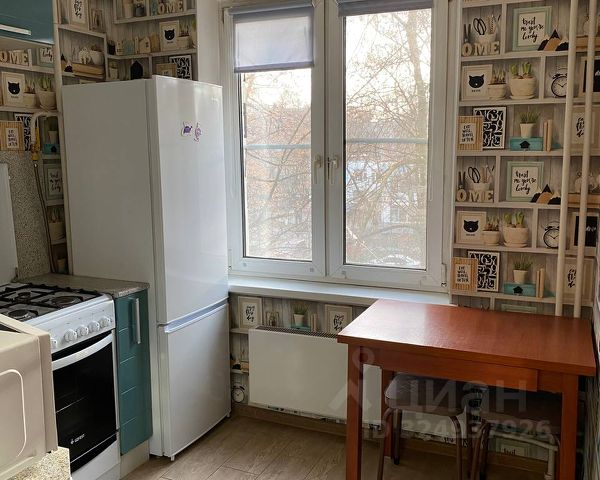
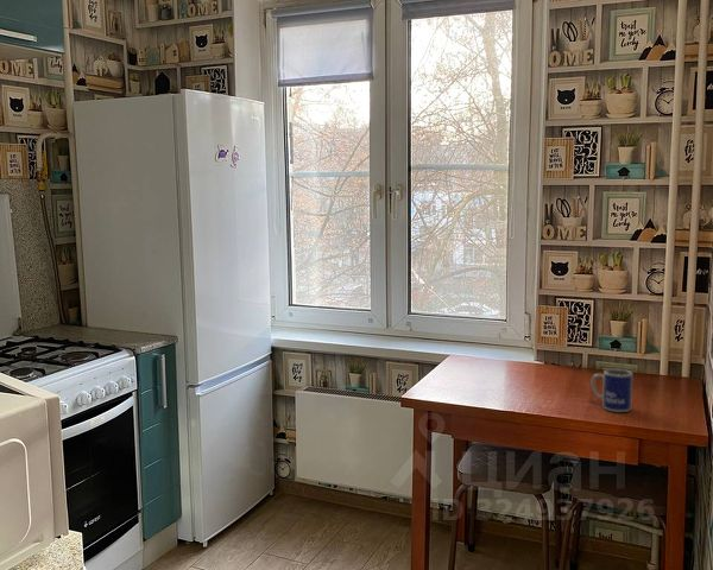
+ mug (611, 388)
